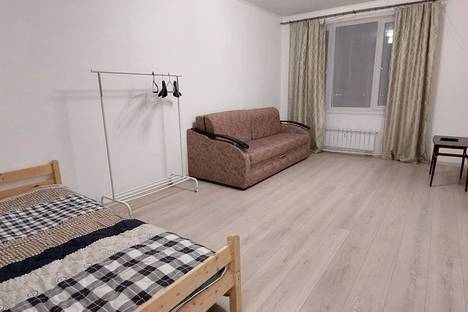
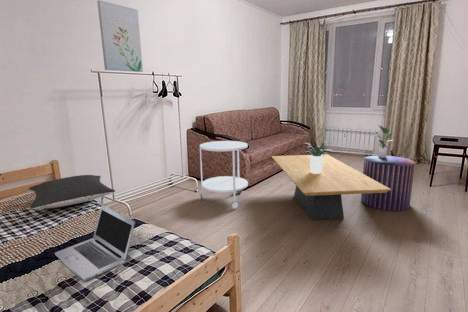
+ potted plant (385, 140)
+ potted plant (317, 157)
+ laptop (94, 238)
+ side table (225, 176)
+ pillow (71, 190)
+ coffee table (317, 187)
+ wall art (121, 38)
+ stool (386, 181)
